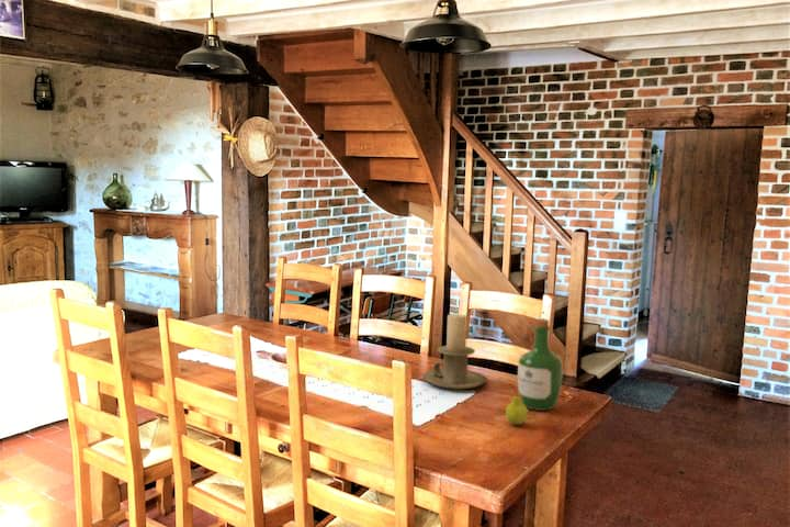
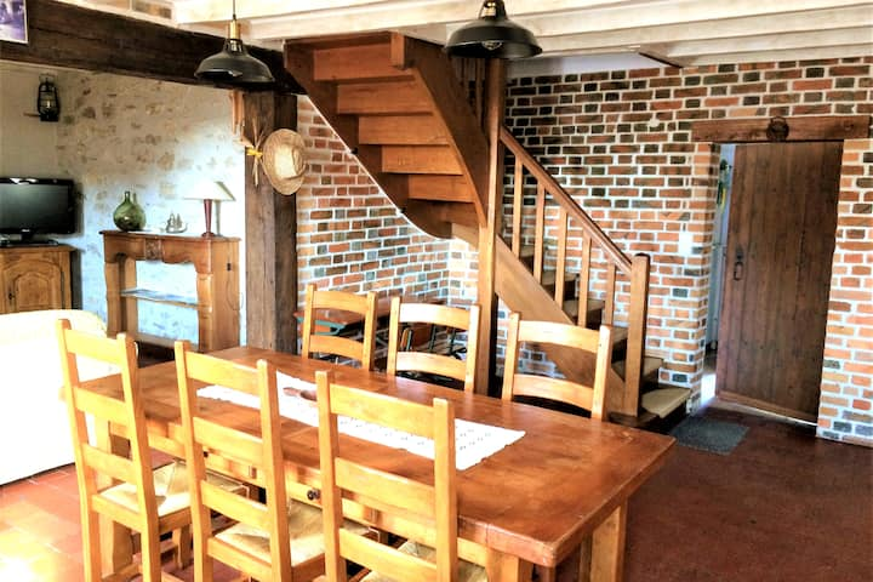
- candle holder (455, 348)
- wine bottle (540, 362)
- fruit (517, 405)
